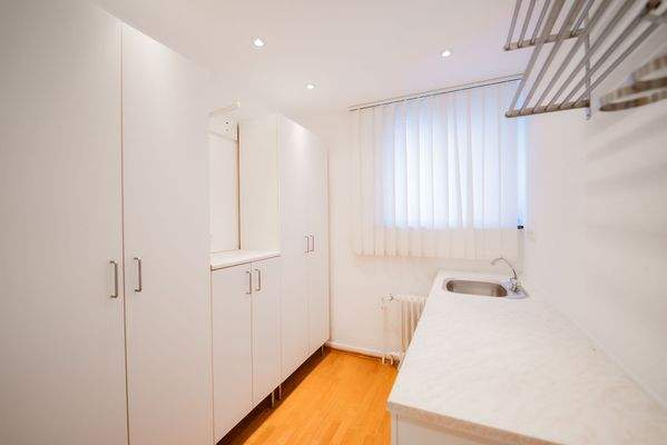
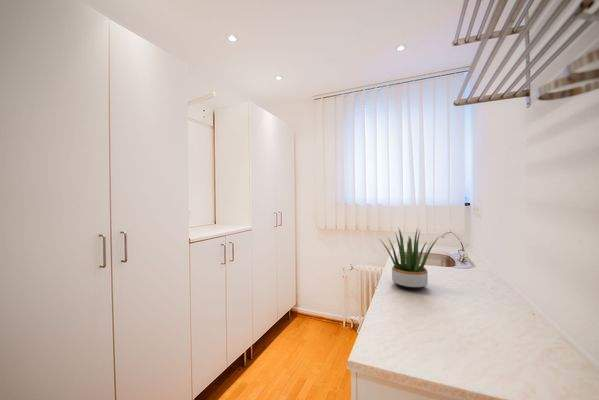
+ potted plant (409, 257)
